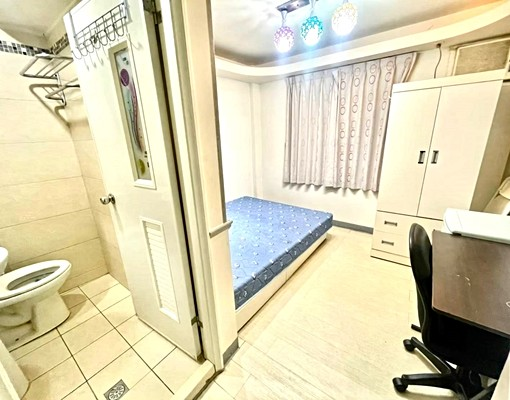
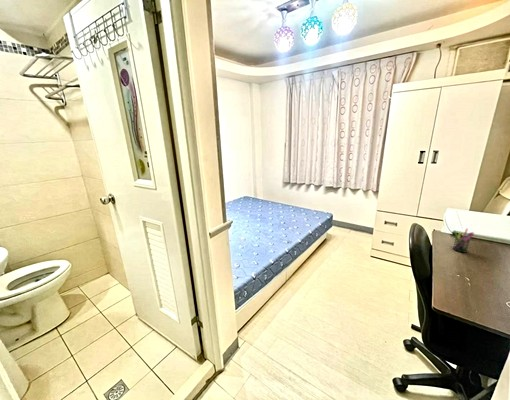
+ pen holder (461, 239)
